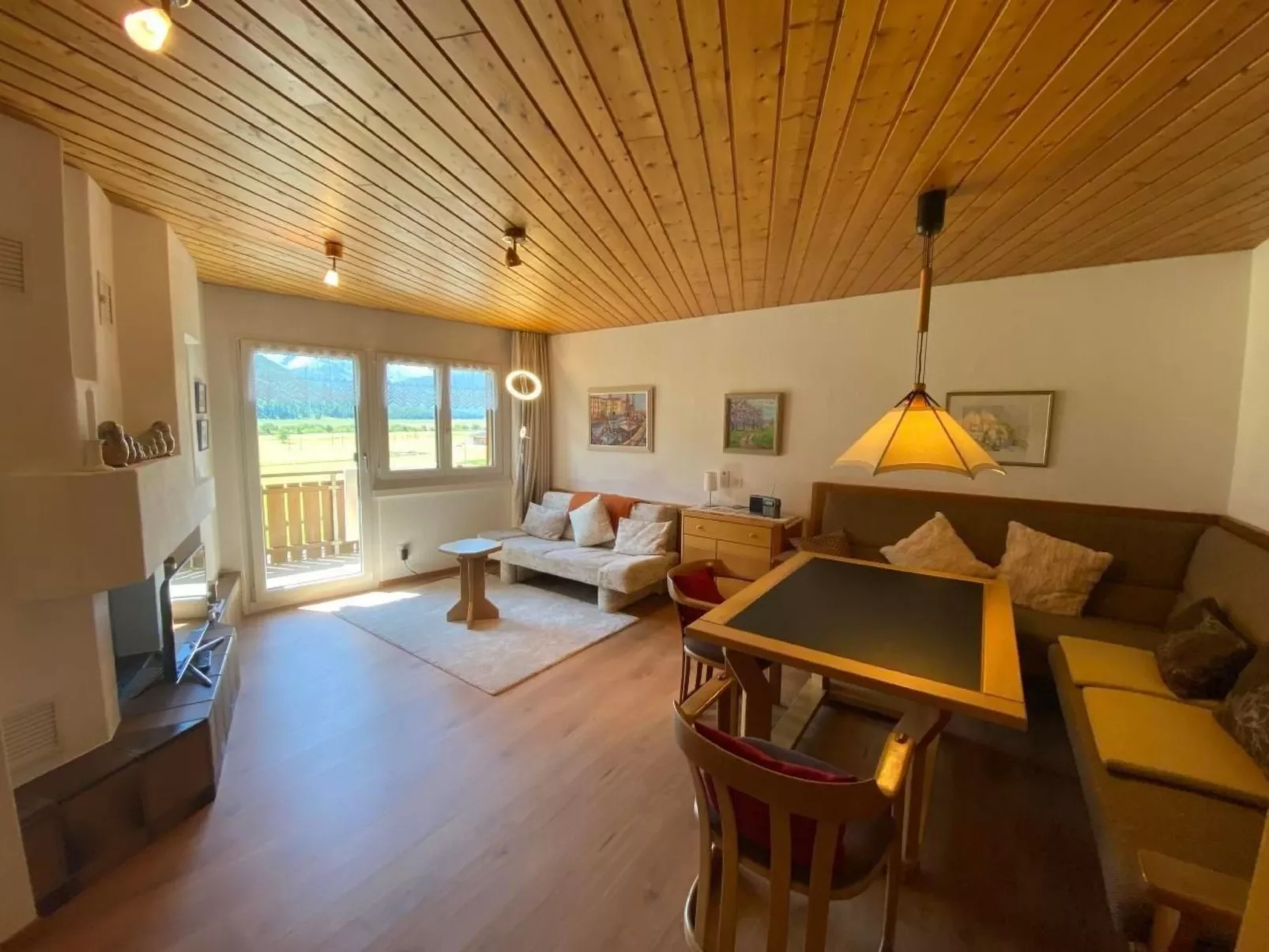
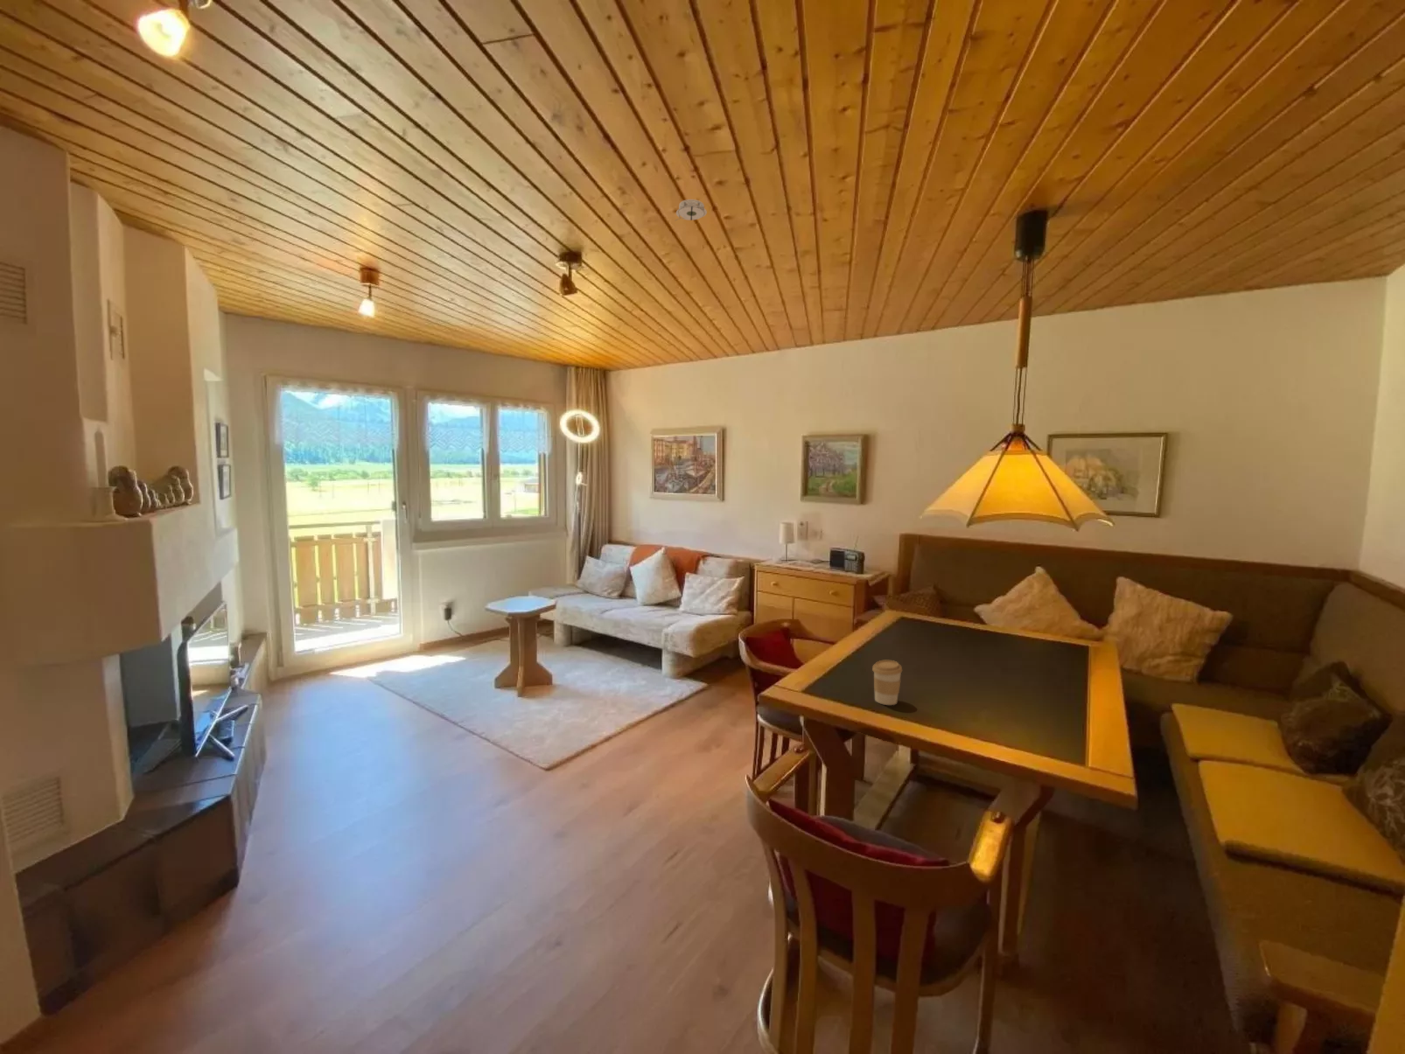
+ coffee cup (886, 681)
+ smoke detector (690, 210)
